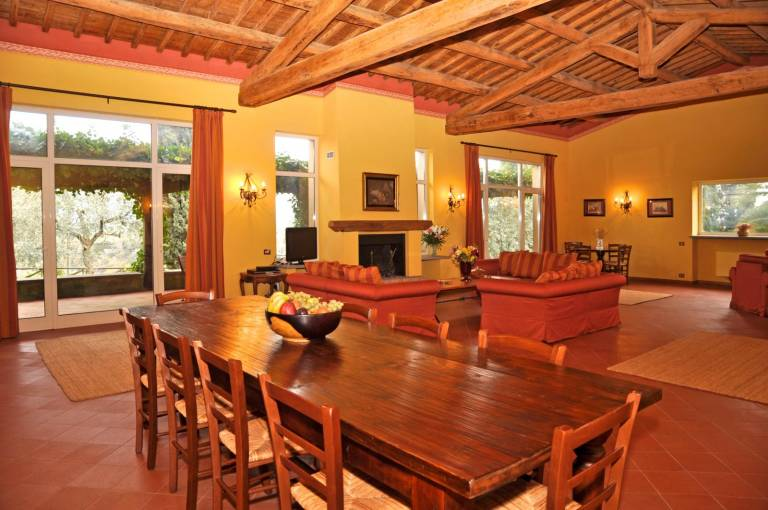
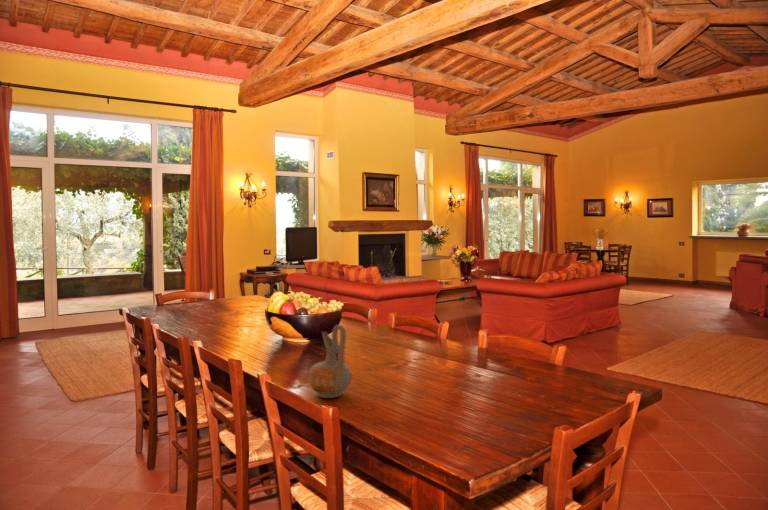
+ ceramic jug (329, 359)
